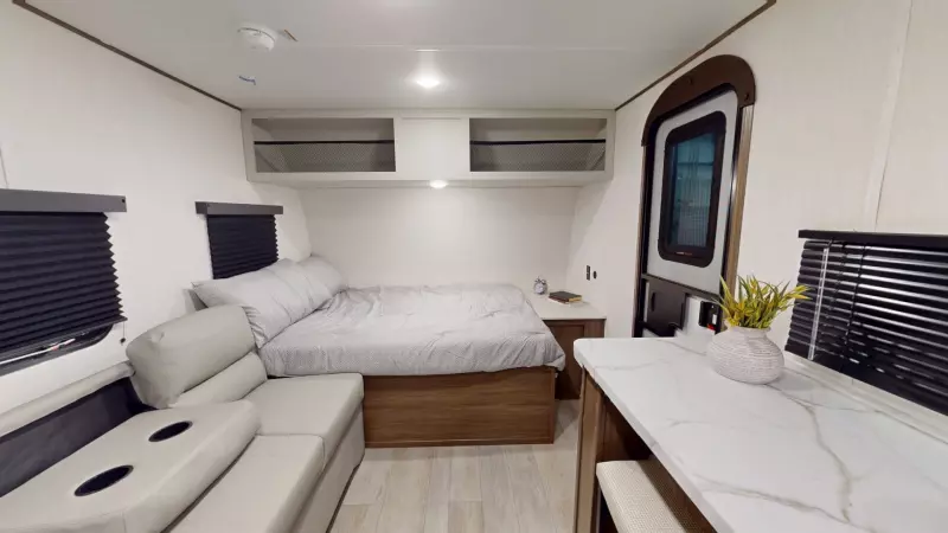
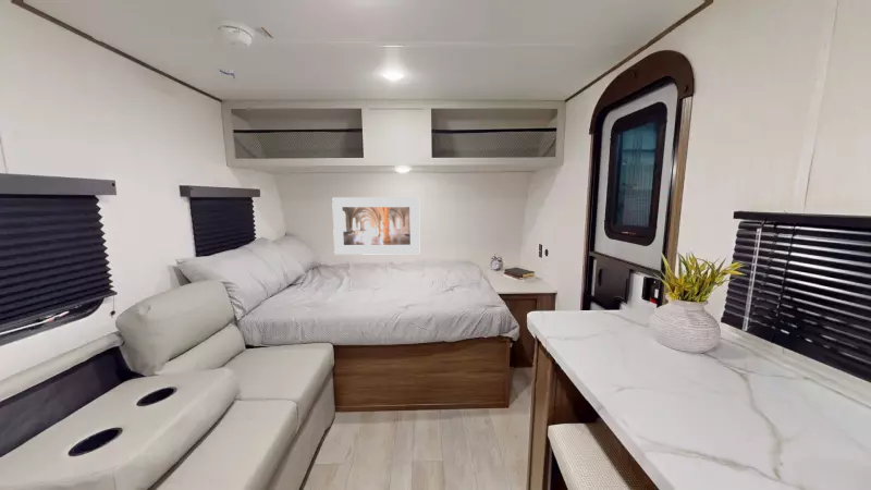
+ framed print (377, 225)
